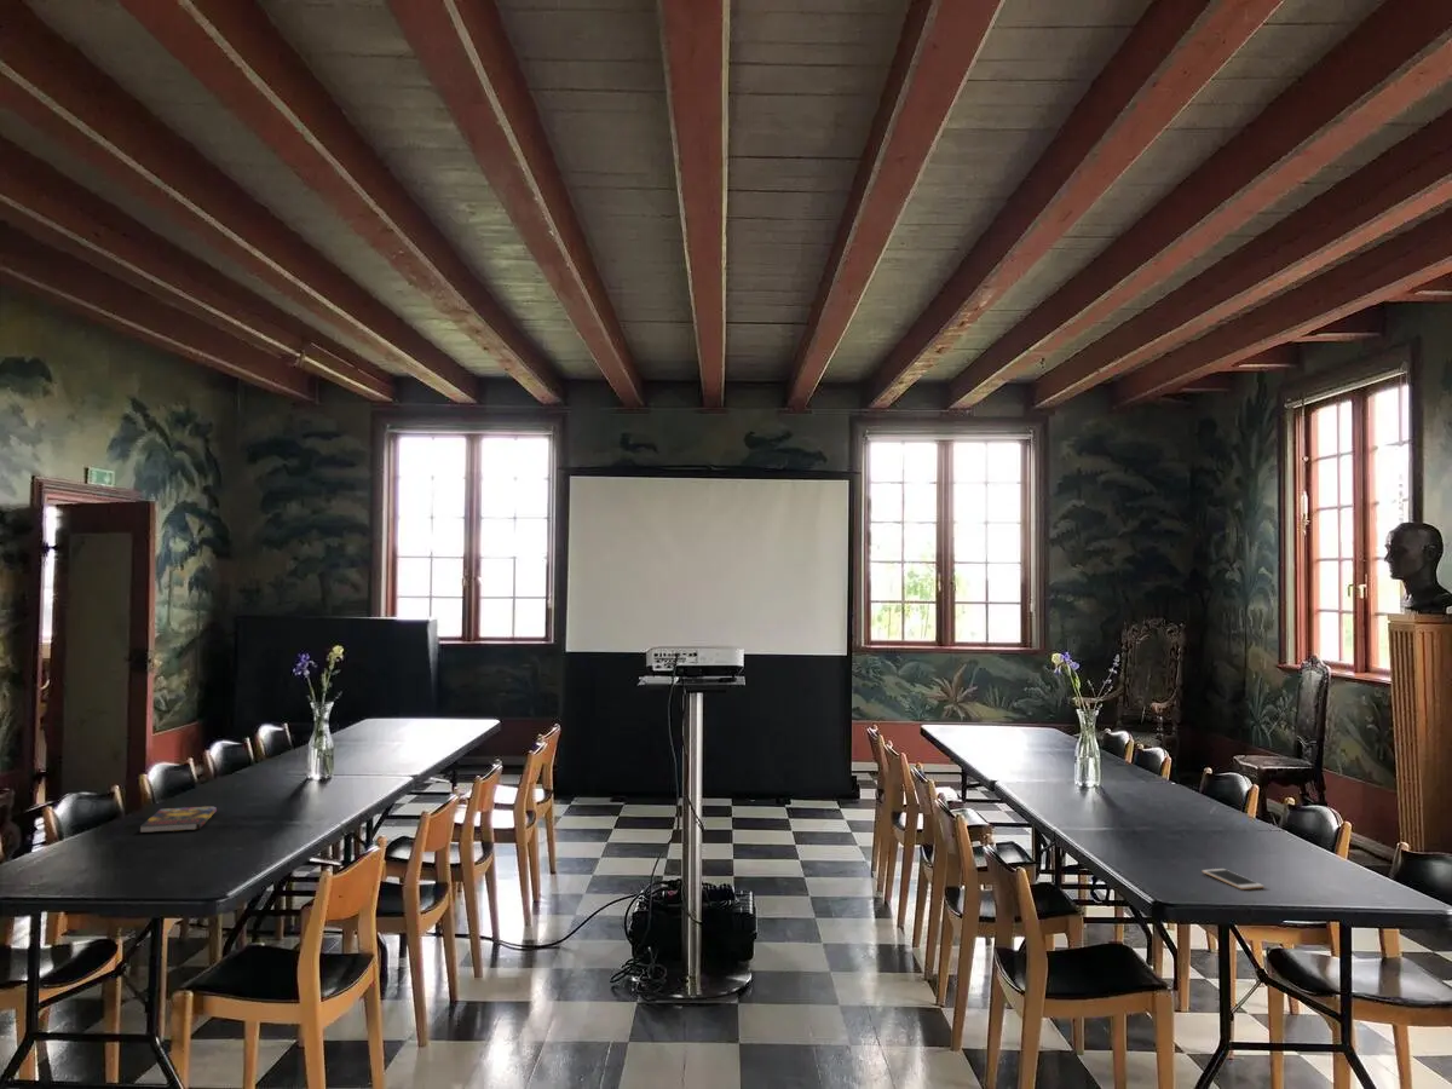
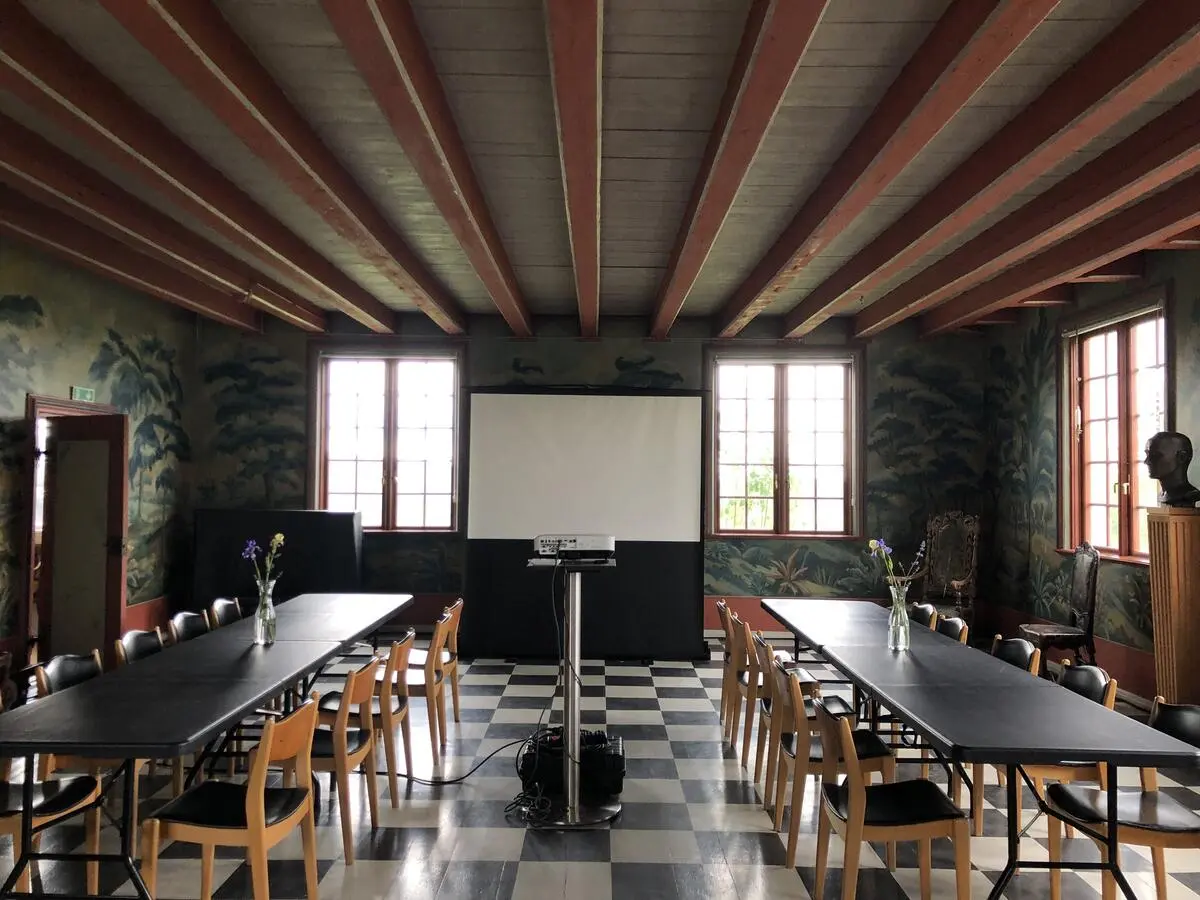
- book (179, 818)
- cell phone (1232, 878)
